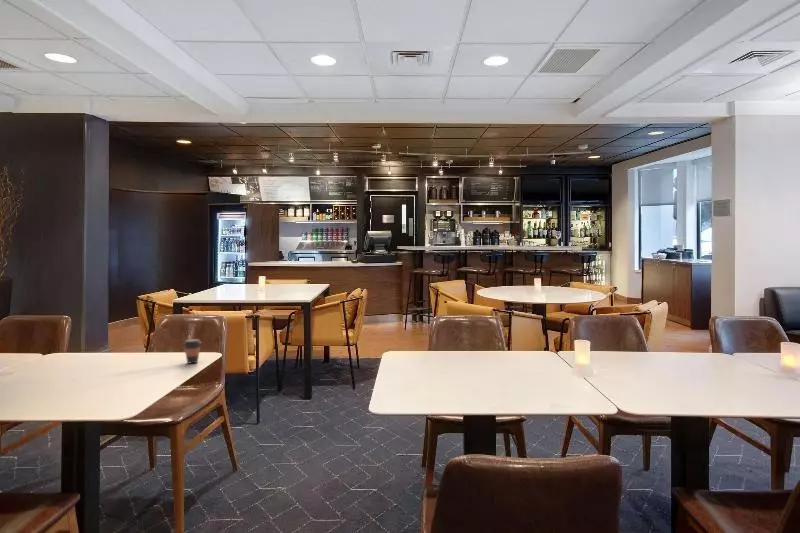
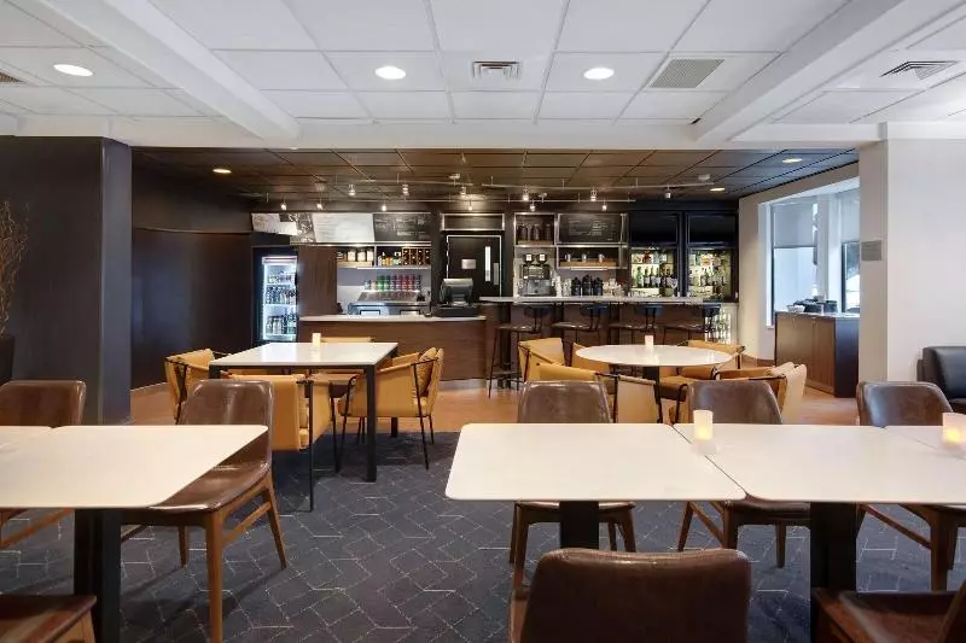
- coffee cup (192, 351)
